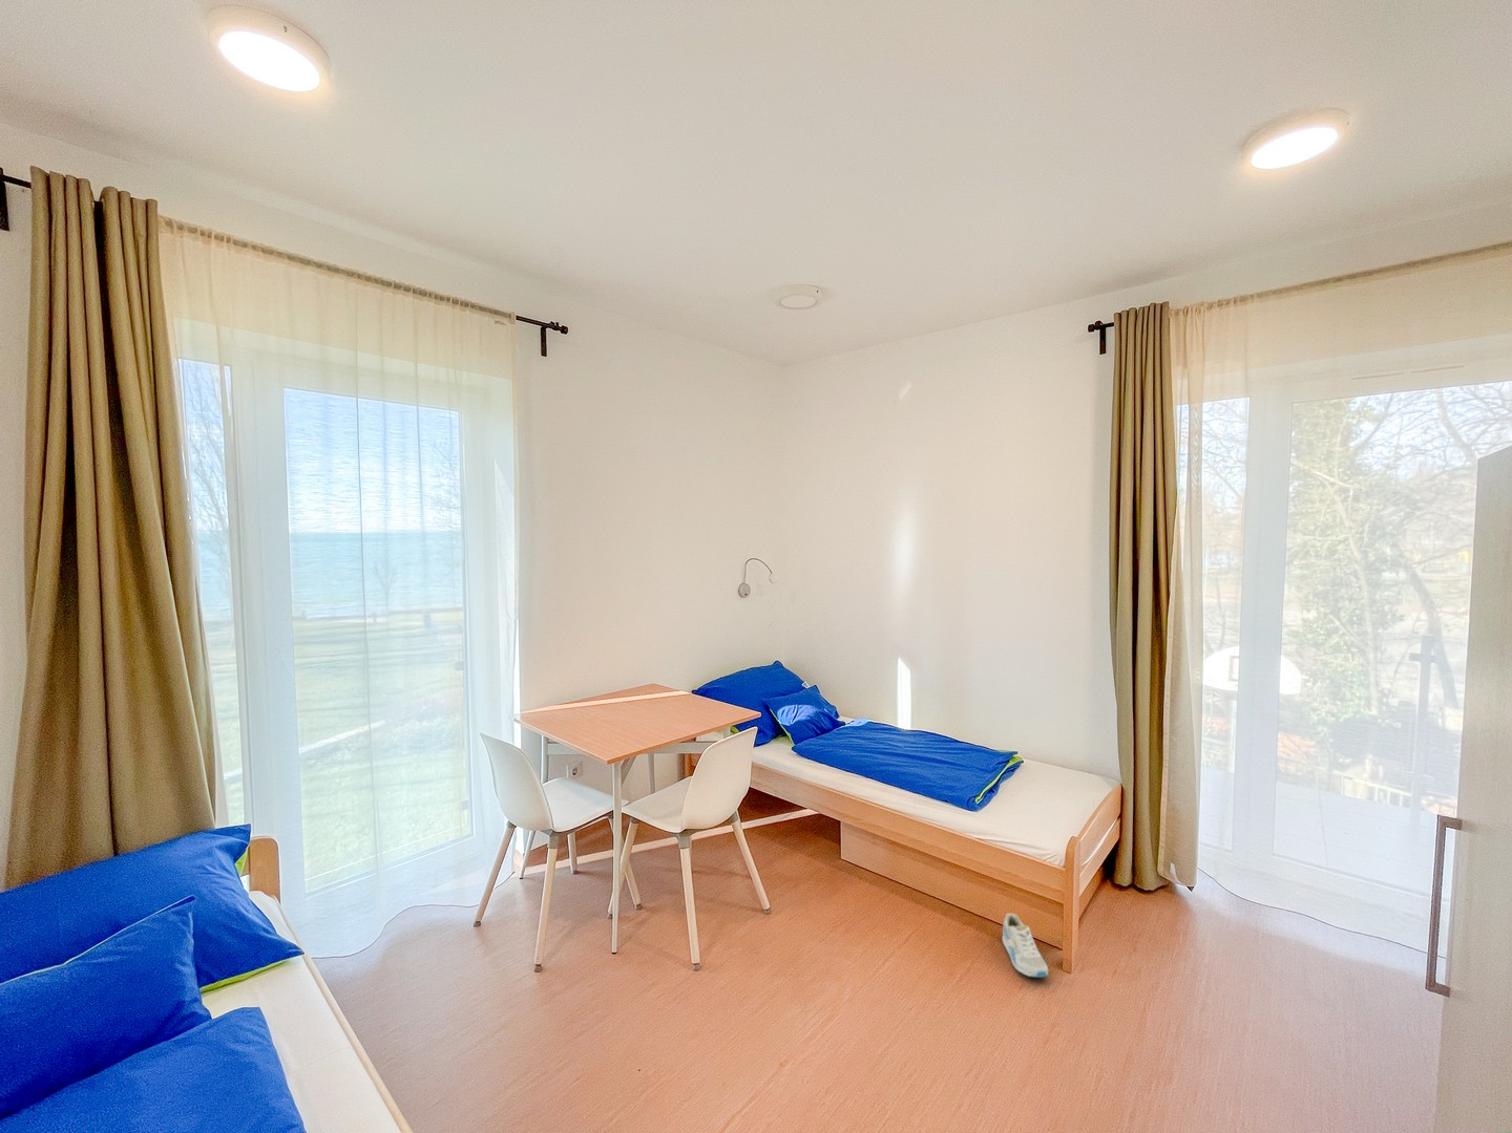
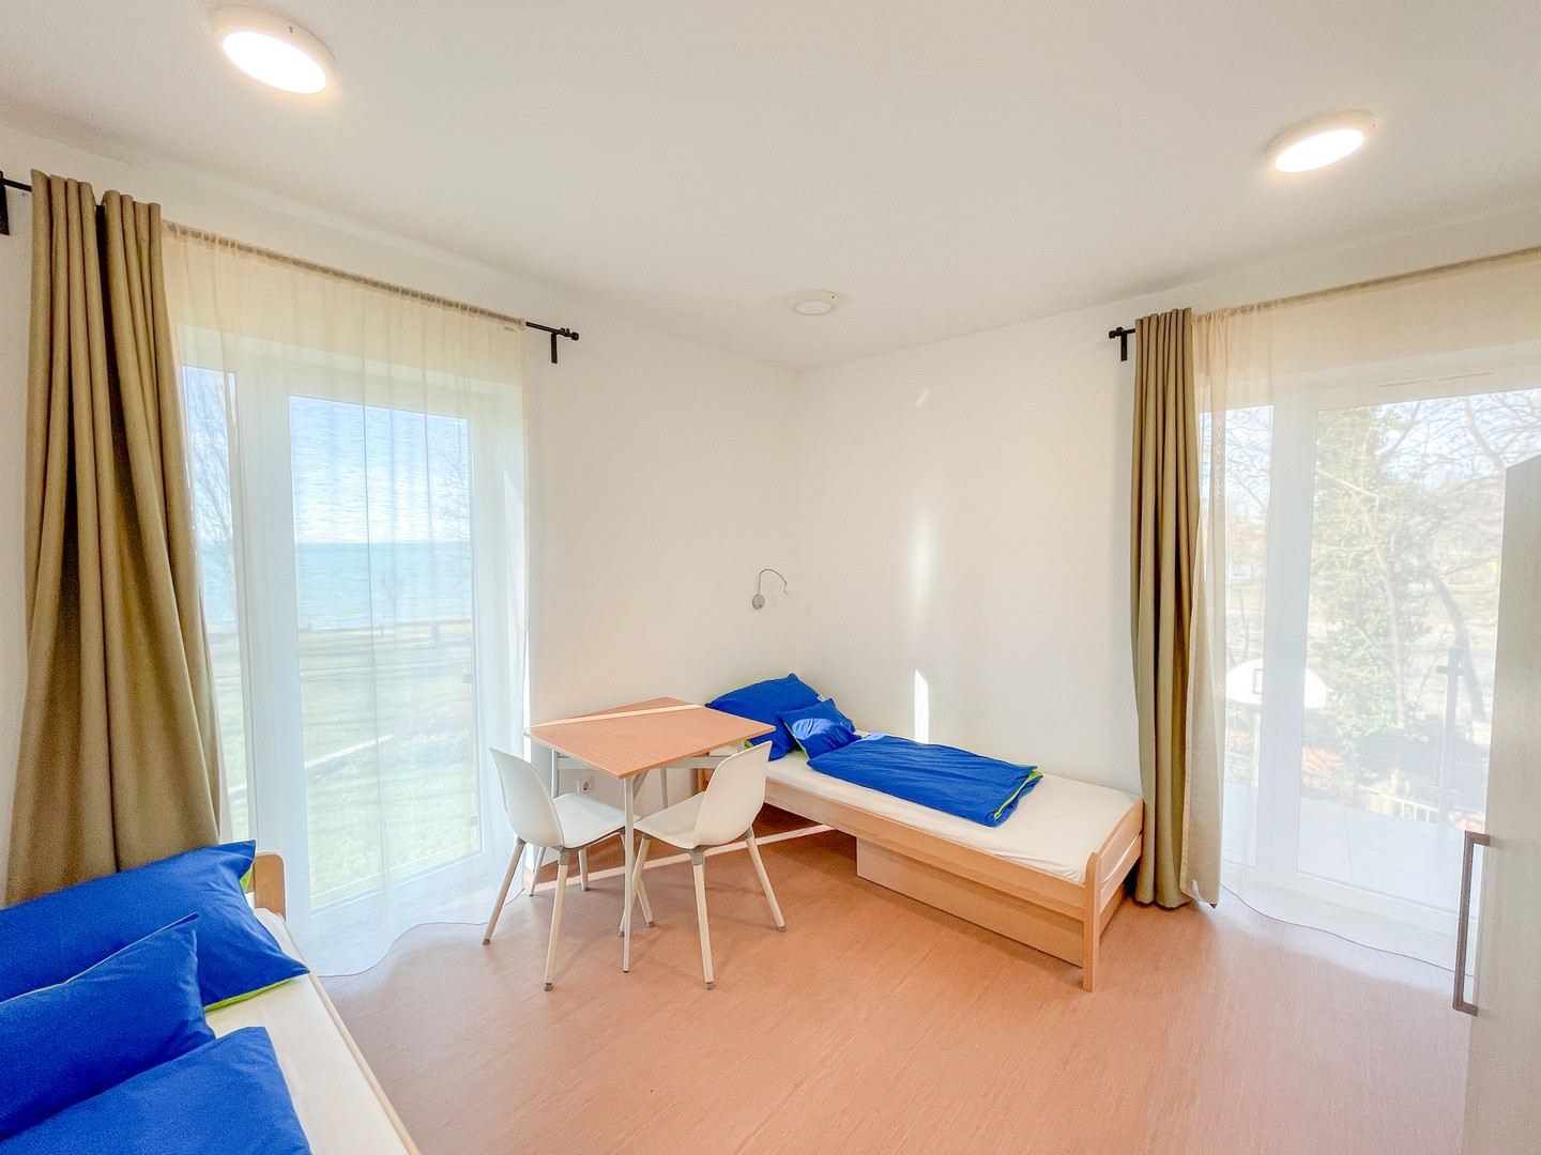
- sneaker (1024, 945)
